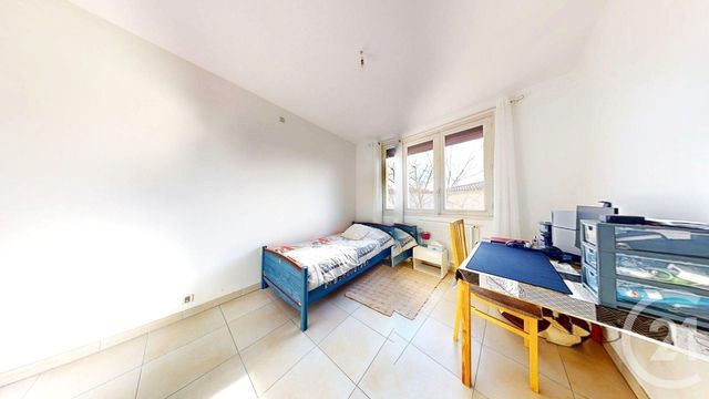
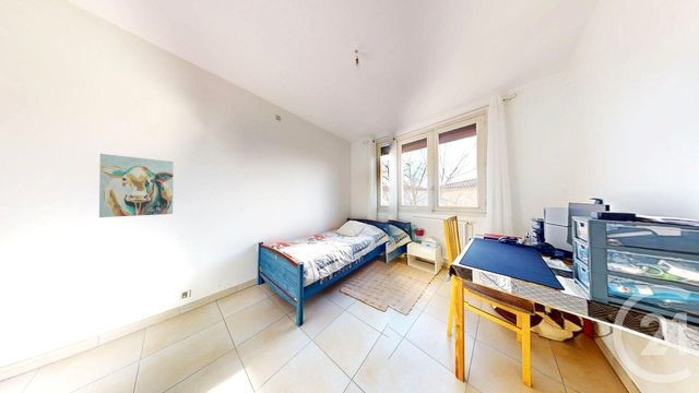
+ wall art (140, 187)
